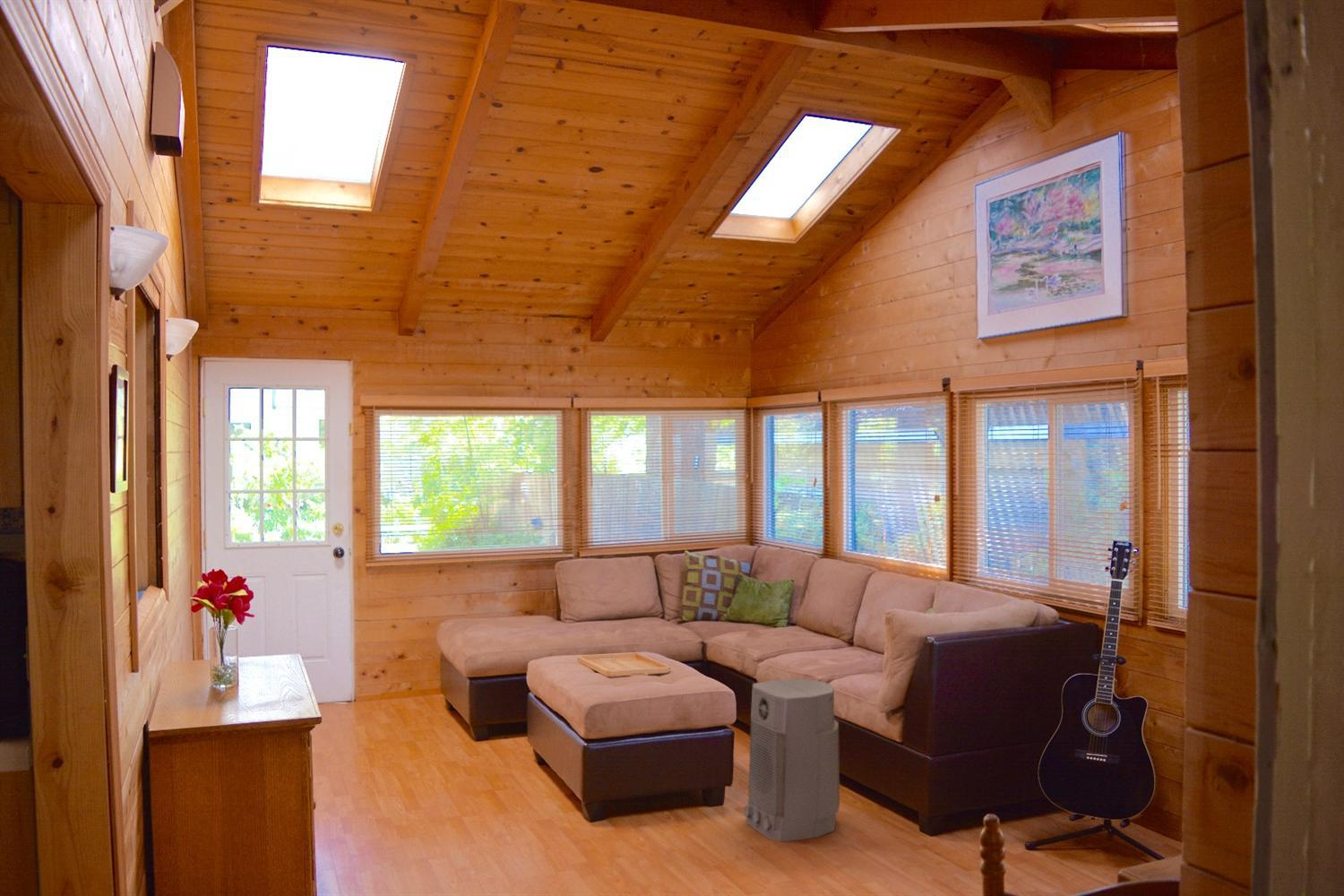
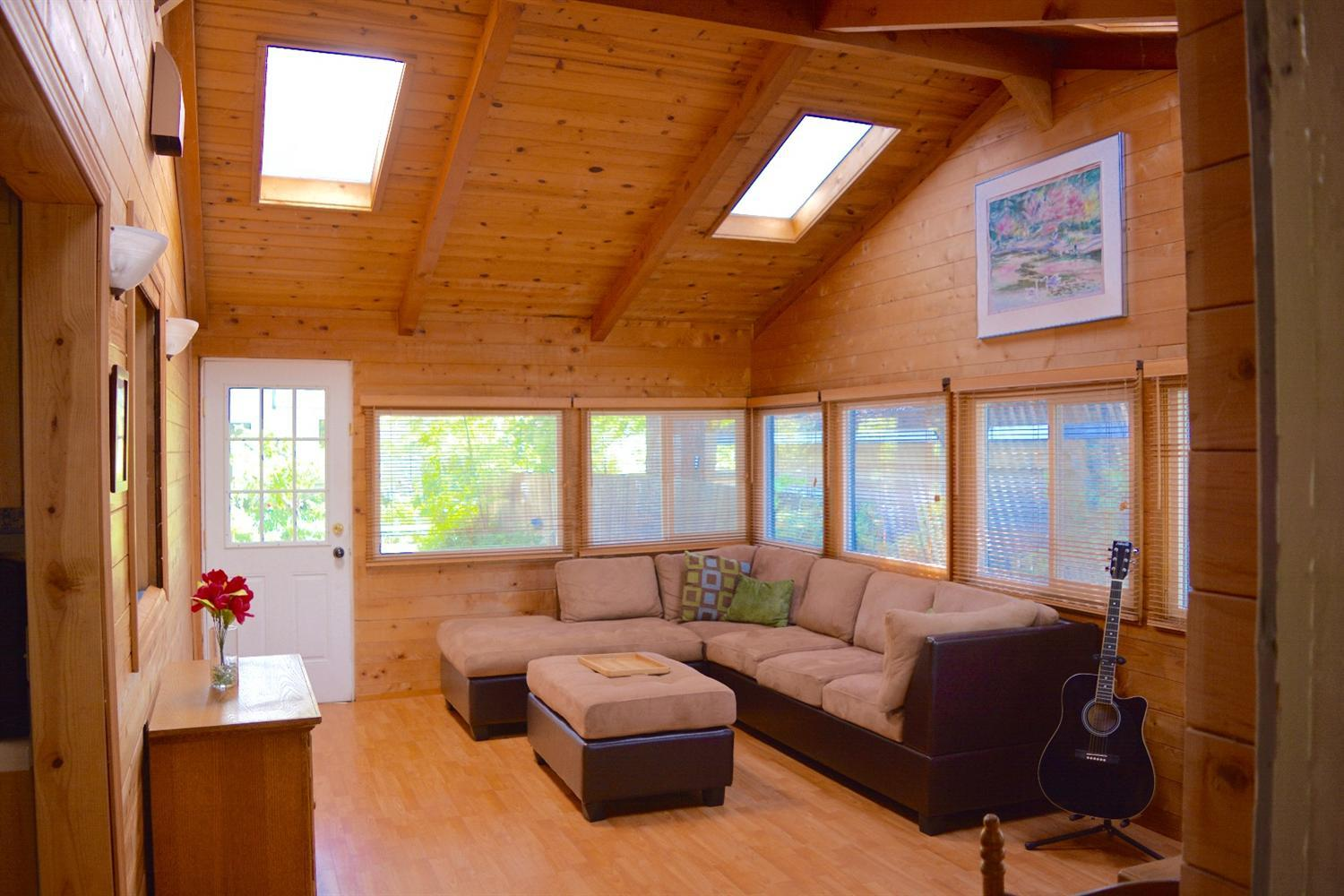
- air purifier (795, 755)
